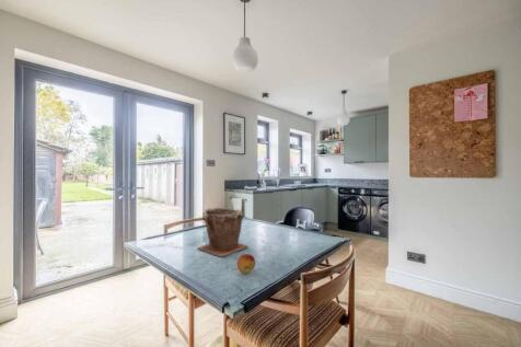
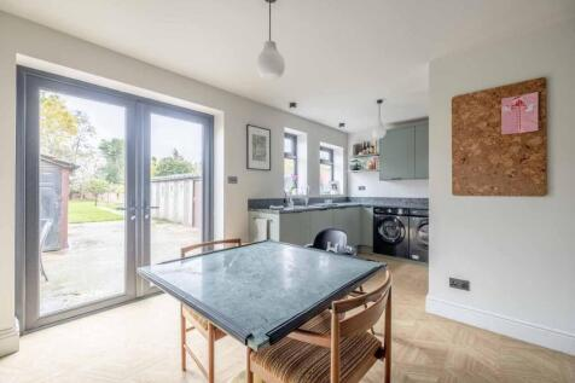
- fruit (245, 263)
- plant pot (222, 228)
